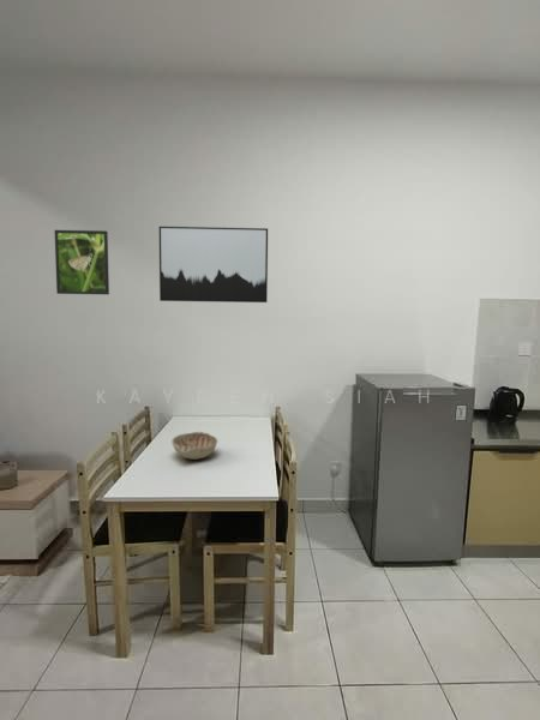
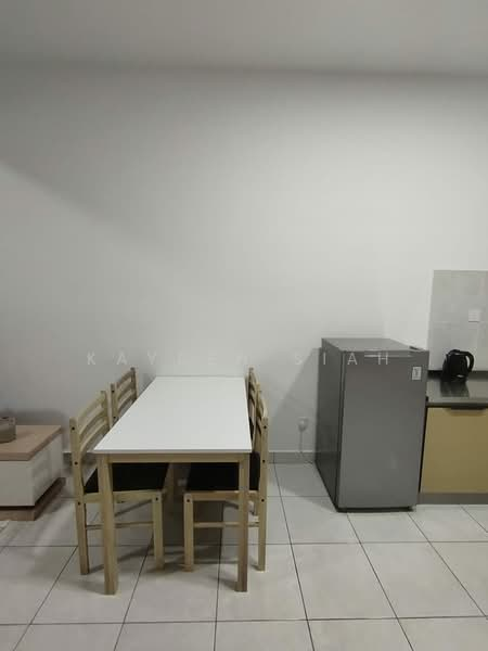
- decorative bowl (194, 448)
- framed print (82, 262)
- wall art (214, 264)
